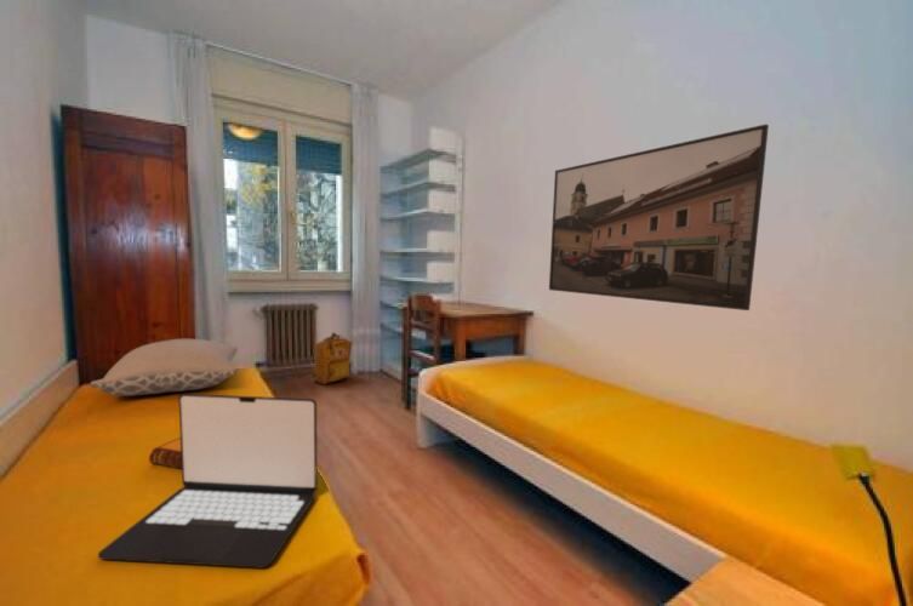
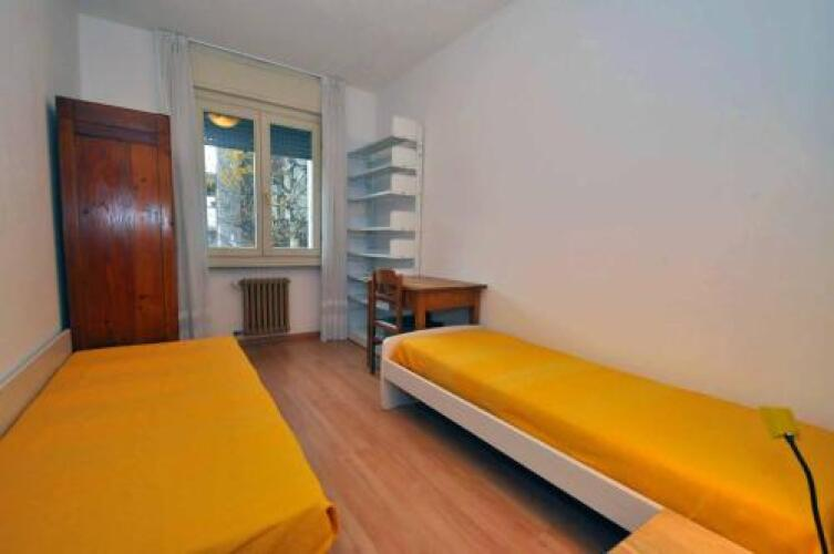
- hardback book (181, 456)
- laptop (218, 470)
- backpack (332, 356)
- pillow (176, 364)
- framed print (633, 227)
